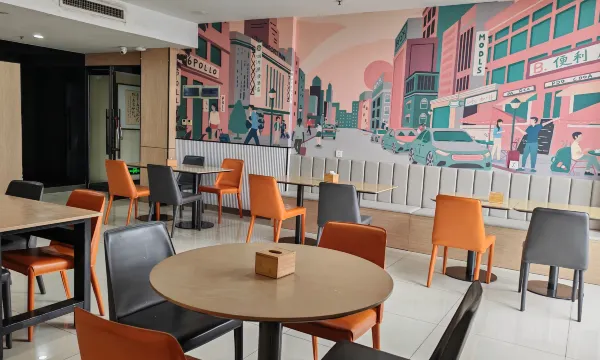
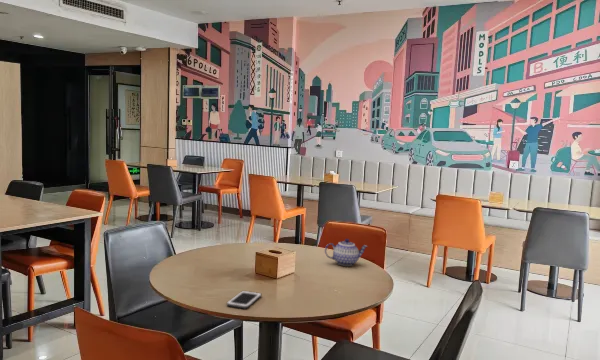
+ cell phone (244, 299)
+ teapot (346, 251)
